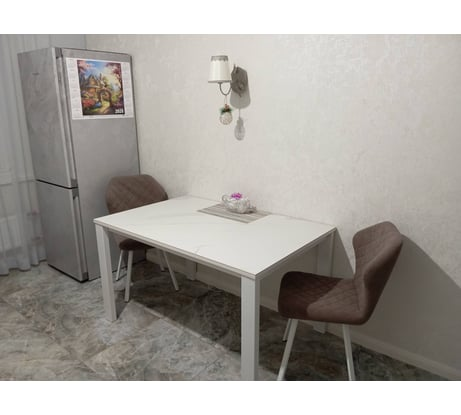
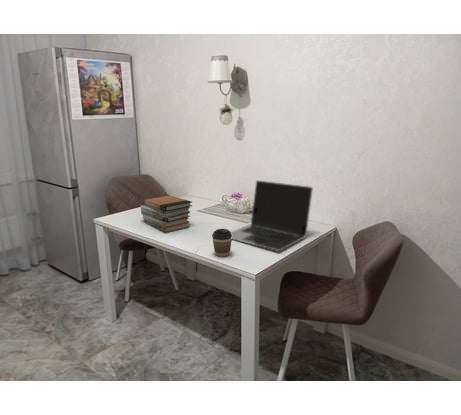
+ coffee cup (222, 241)
+ book stack (165, 212)
+ laptop (266, 212)
